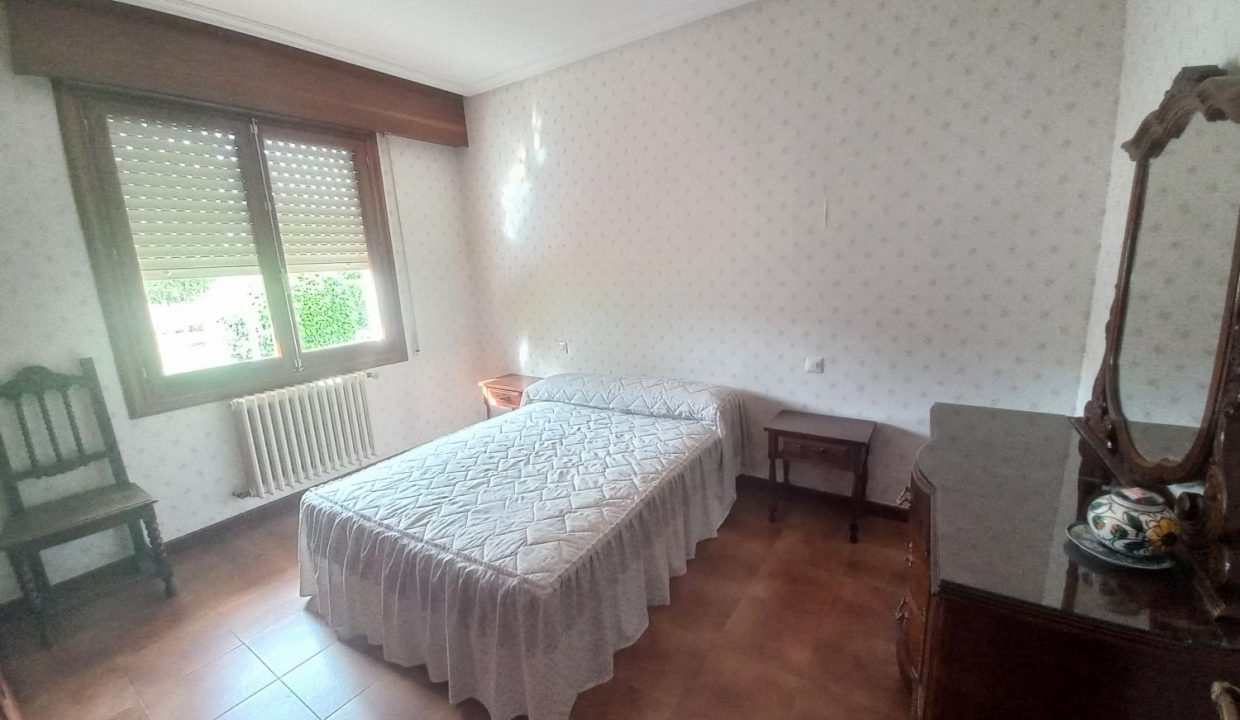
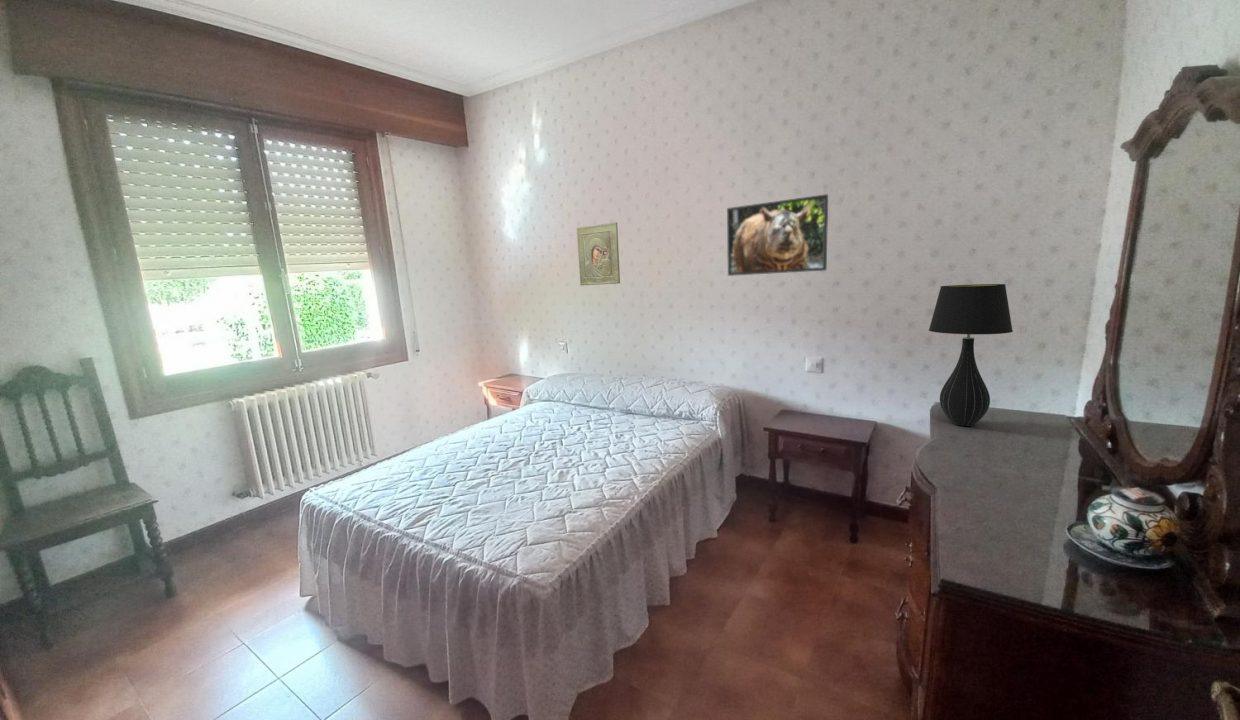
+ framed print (774, 237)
+ religious icon (597, 255)
+ table lamp (967, 356)
